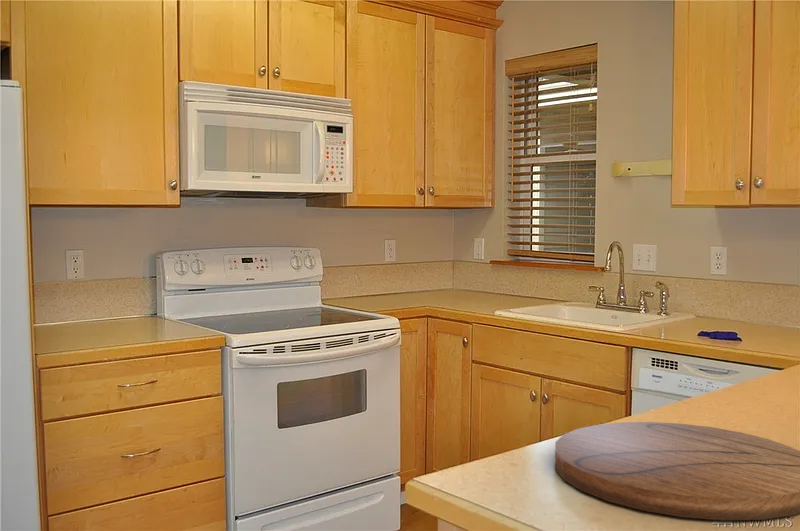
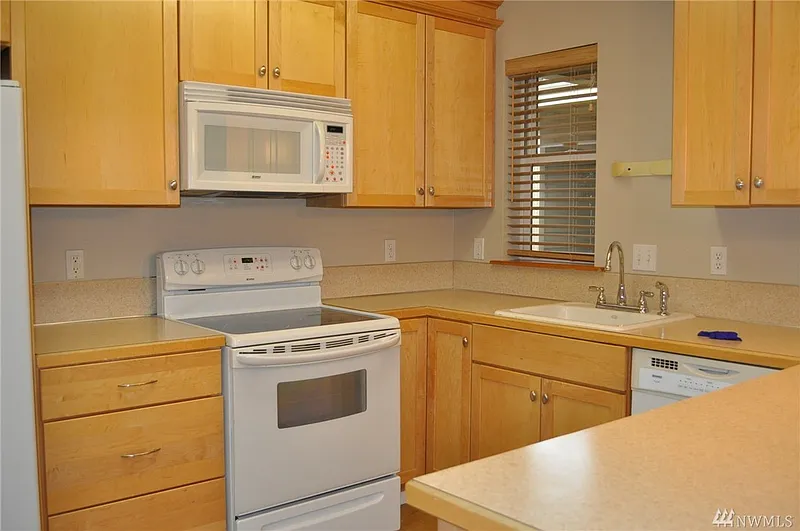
- cutting board (681, 463)
